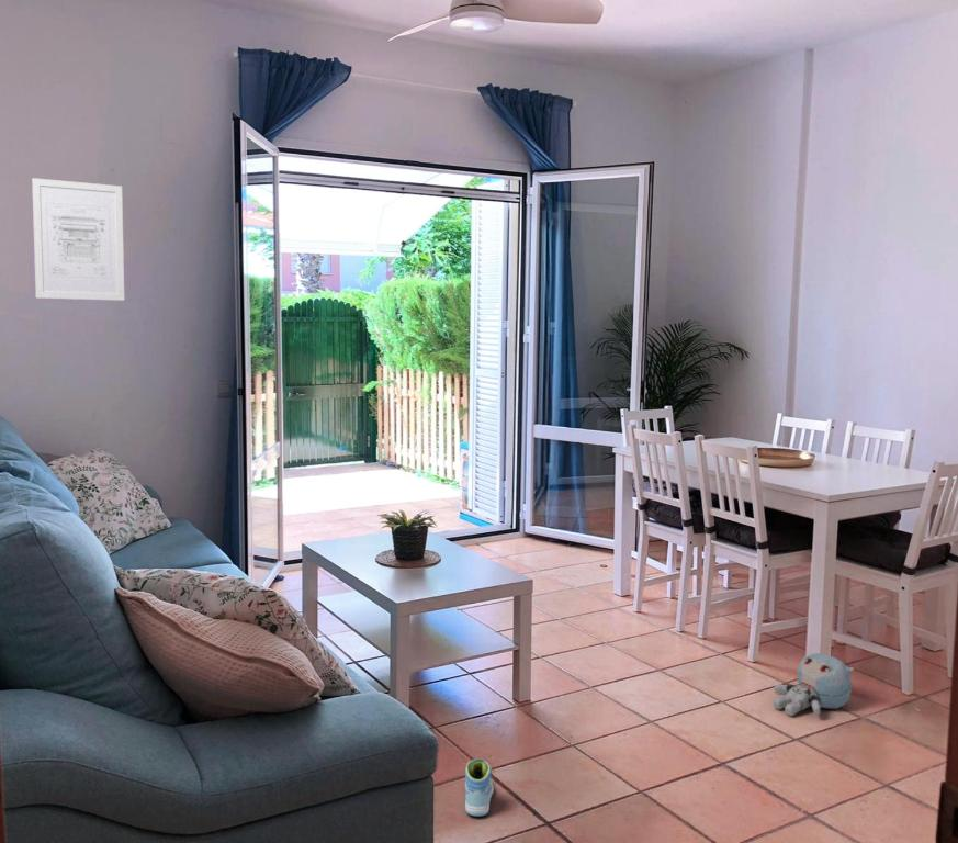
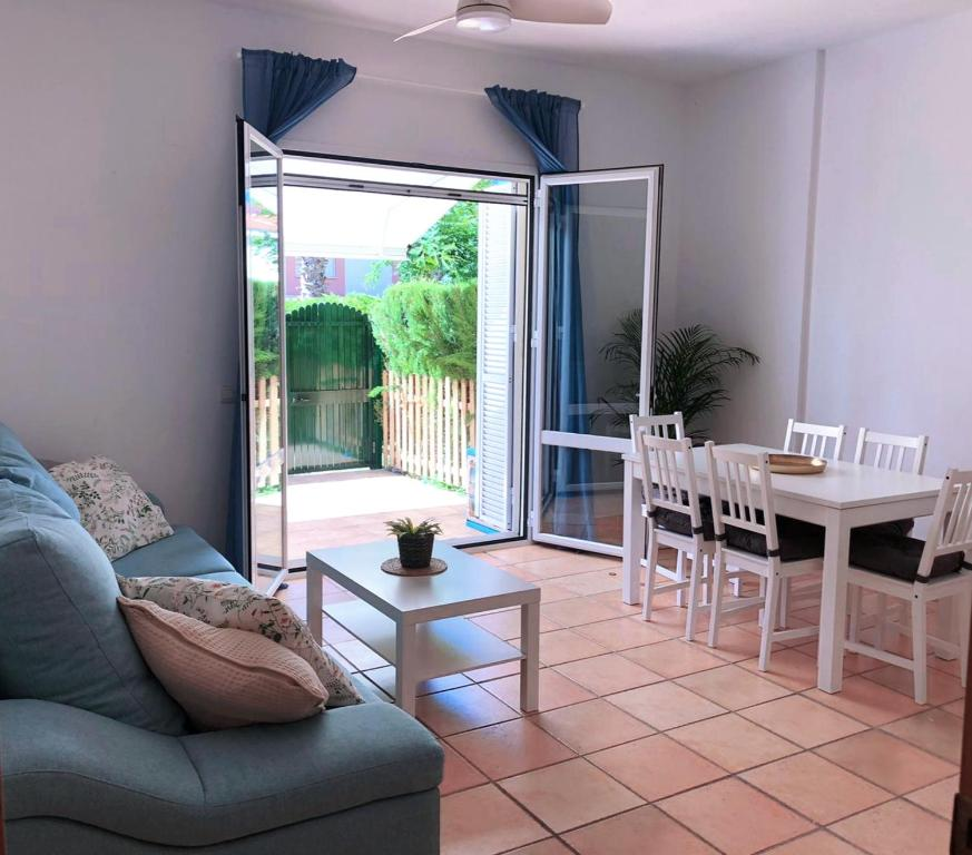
- sneaker (478, 775)
- plush toy (812, 682)
- wall art (79, 240)
